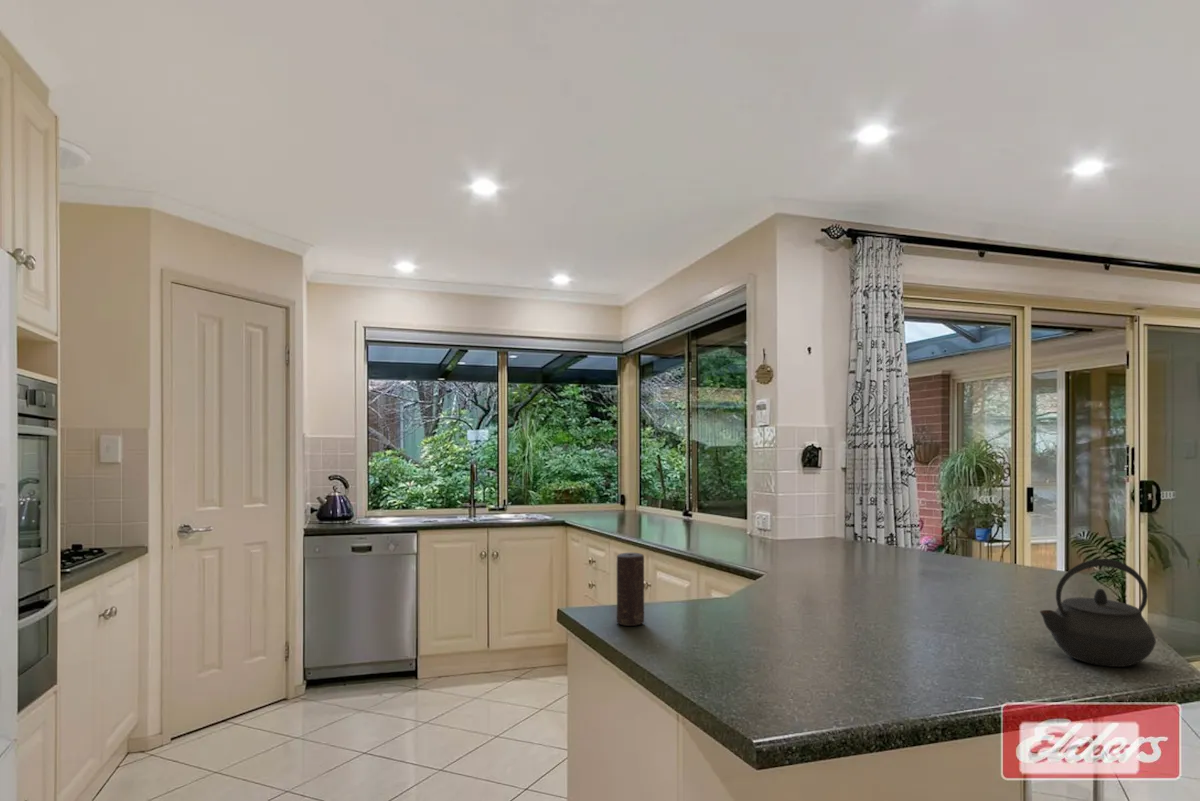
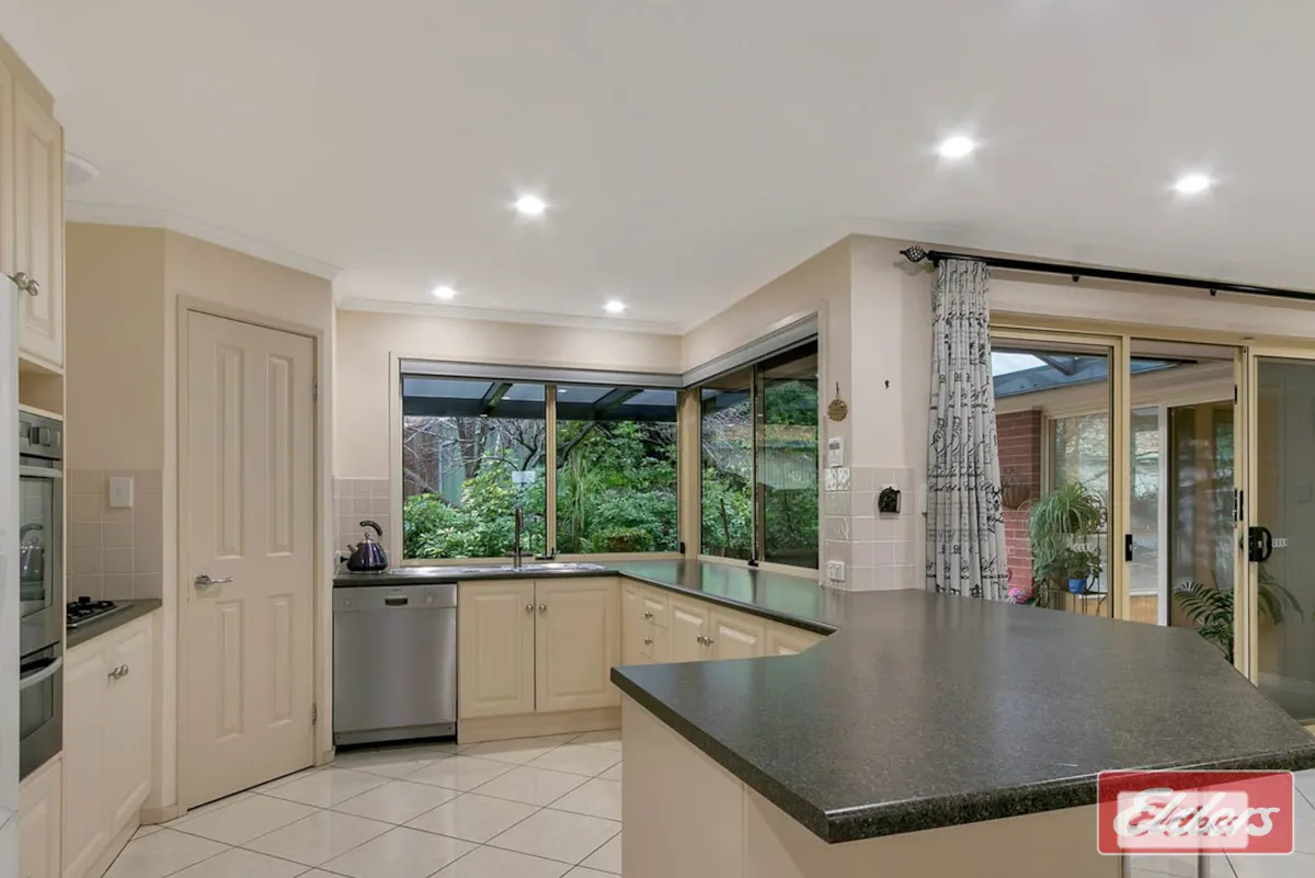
- candle (630, 588)
- kettle (1093, 608)
